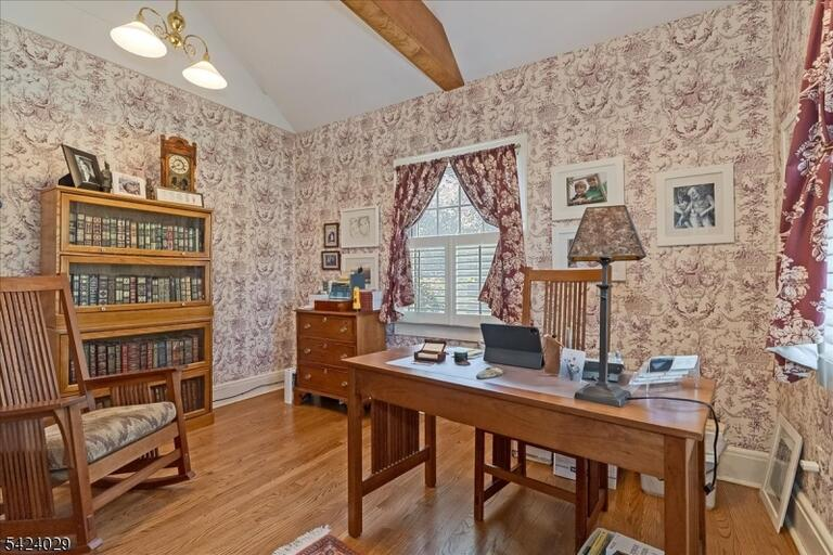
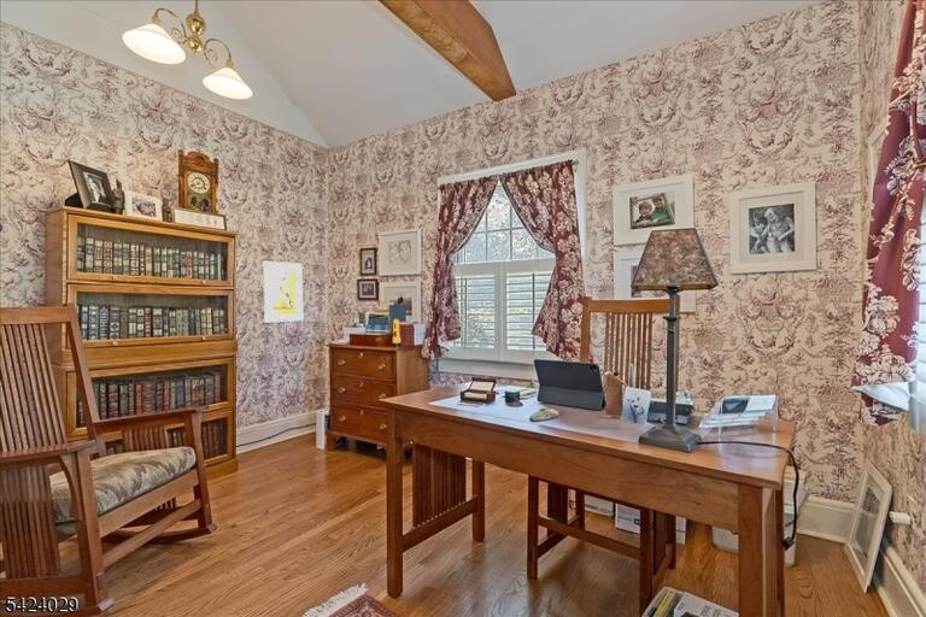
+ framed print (283, 292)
